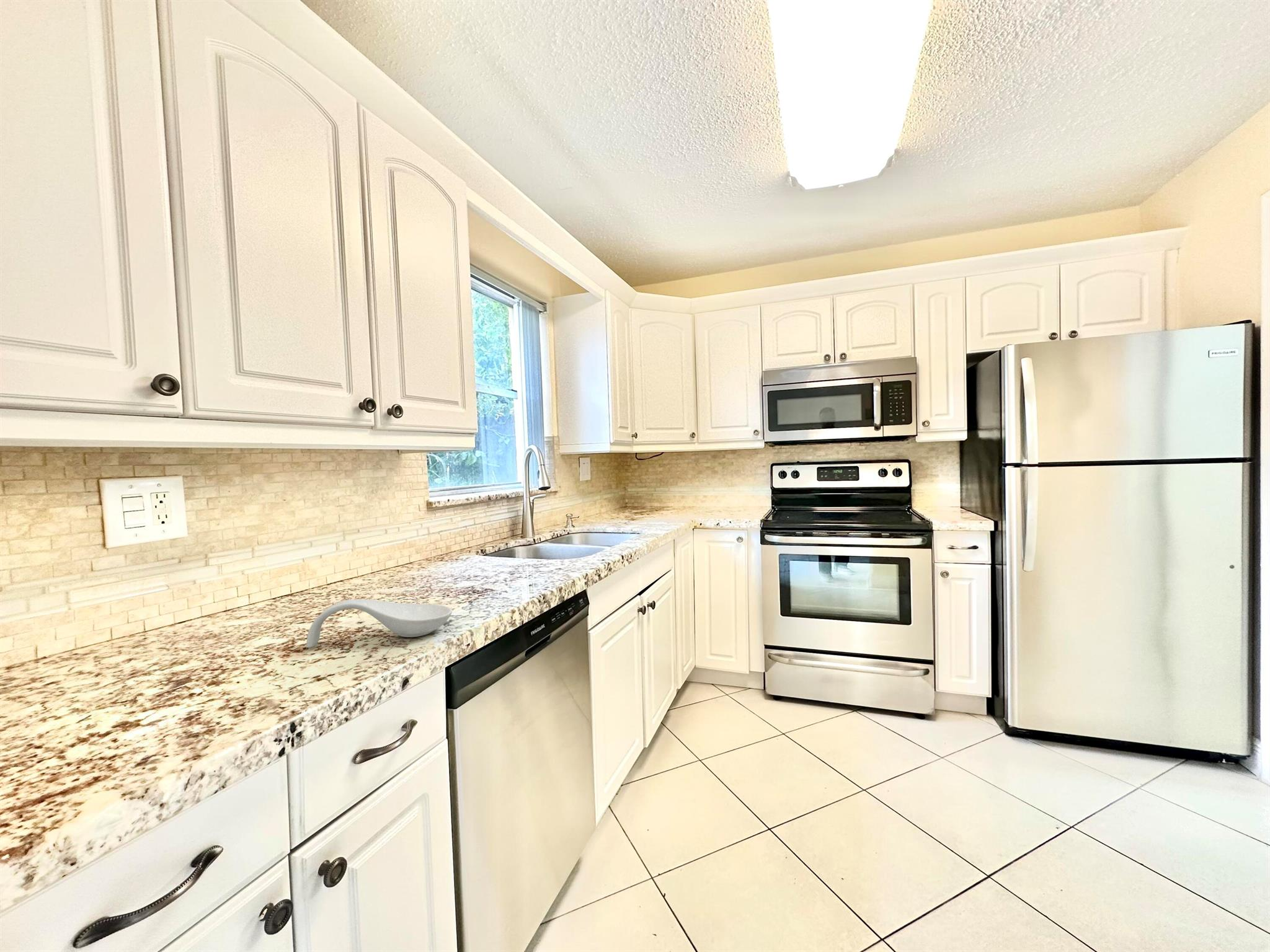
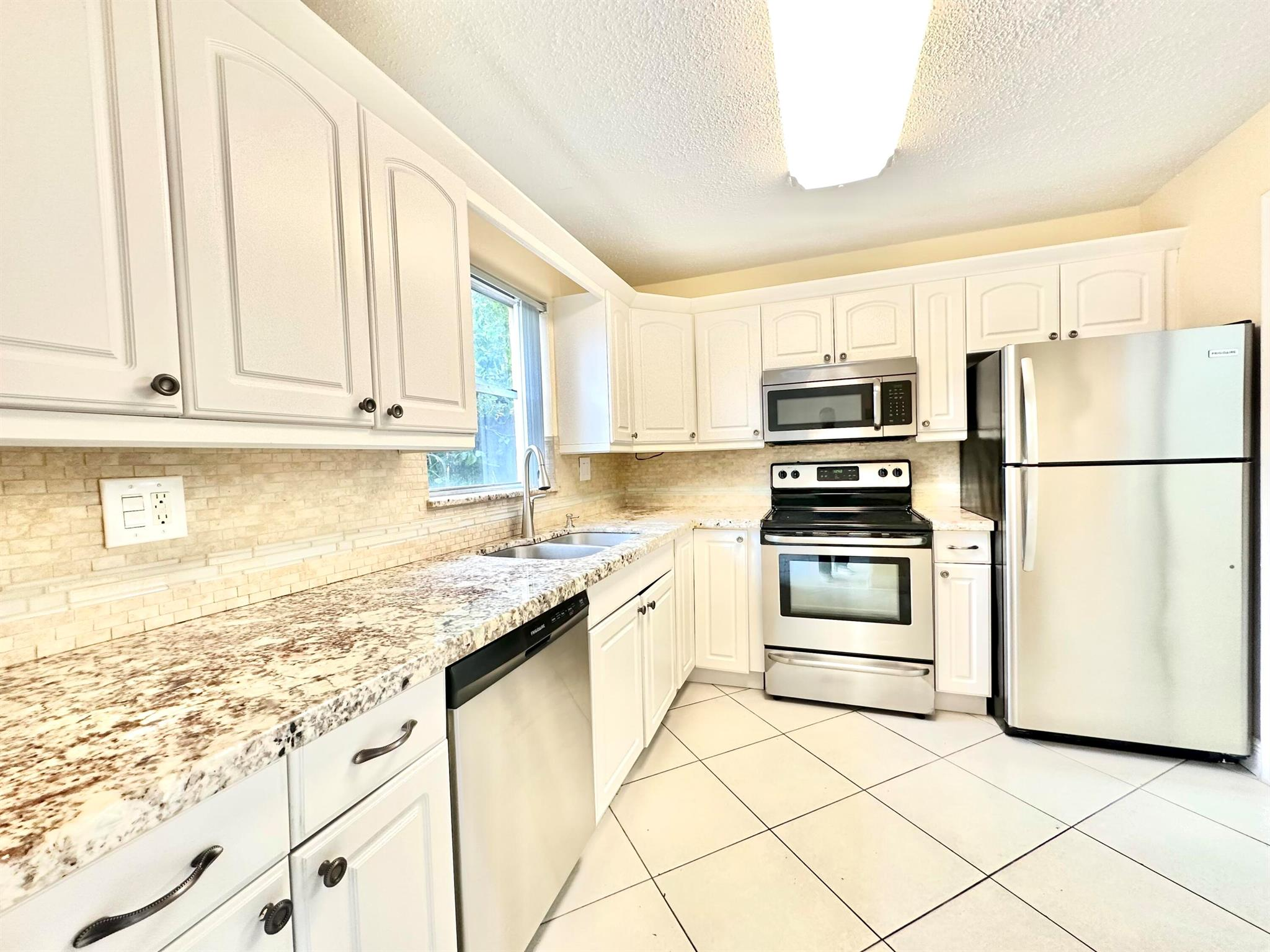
- spoon rest (383, 617)
